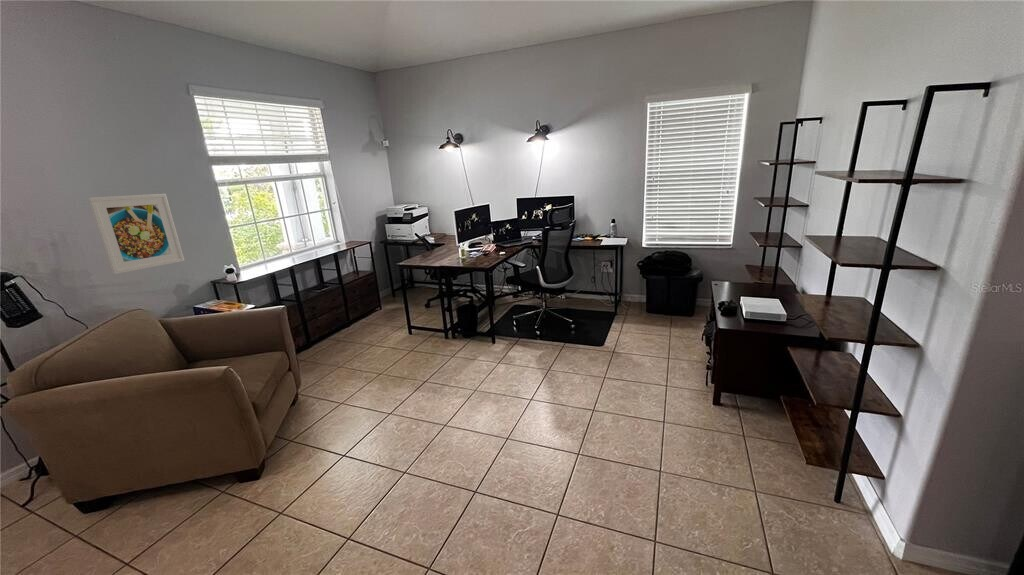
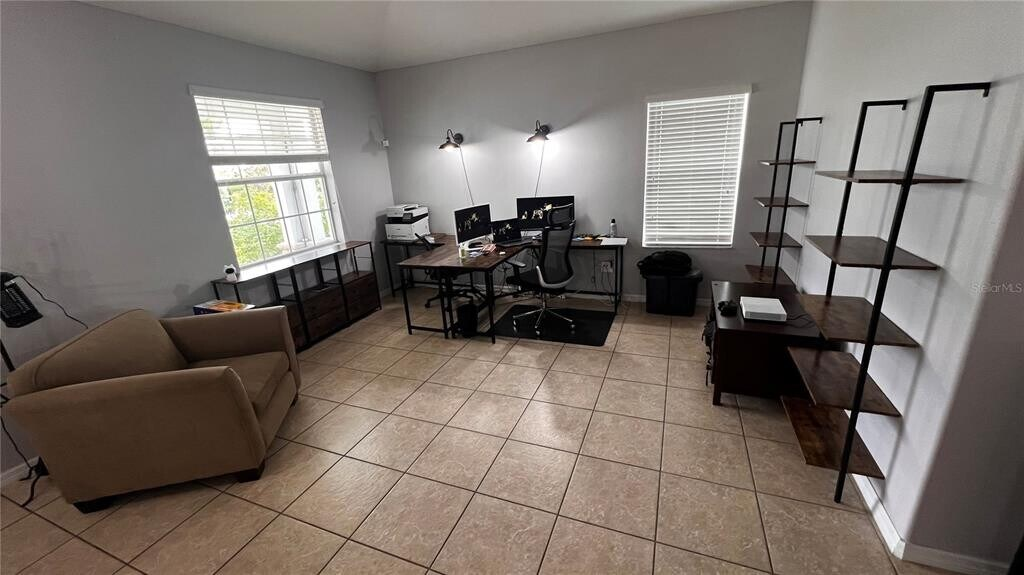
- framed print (140, 232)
